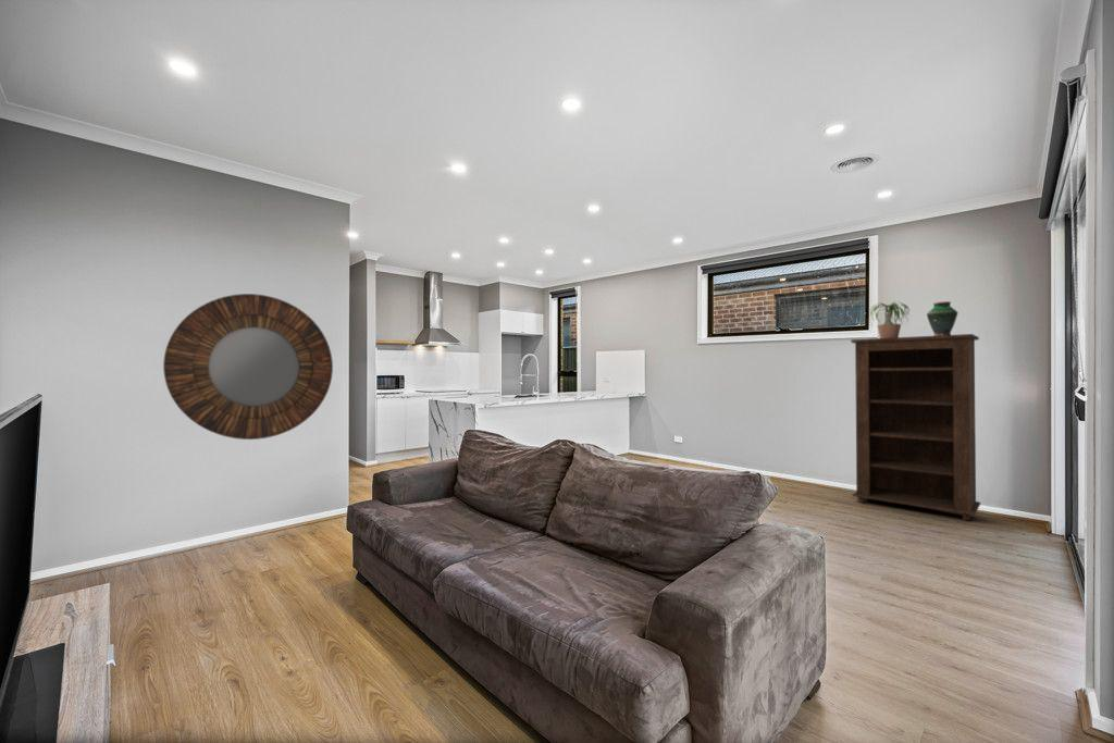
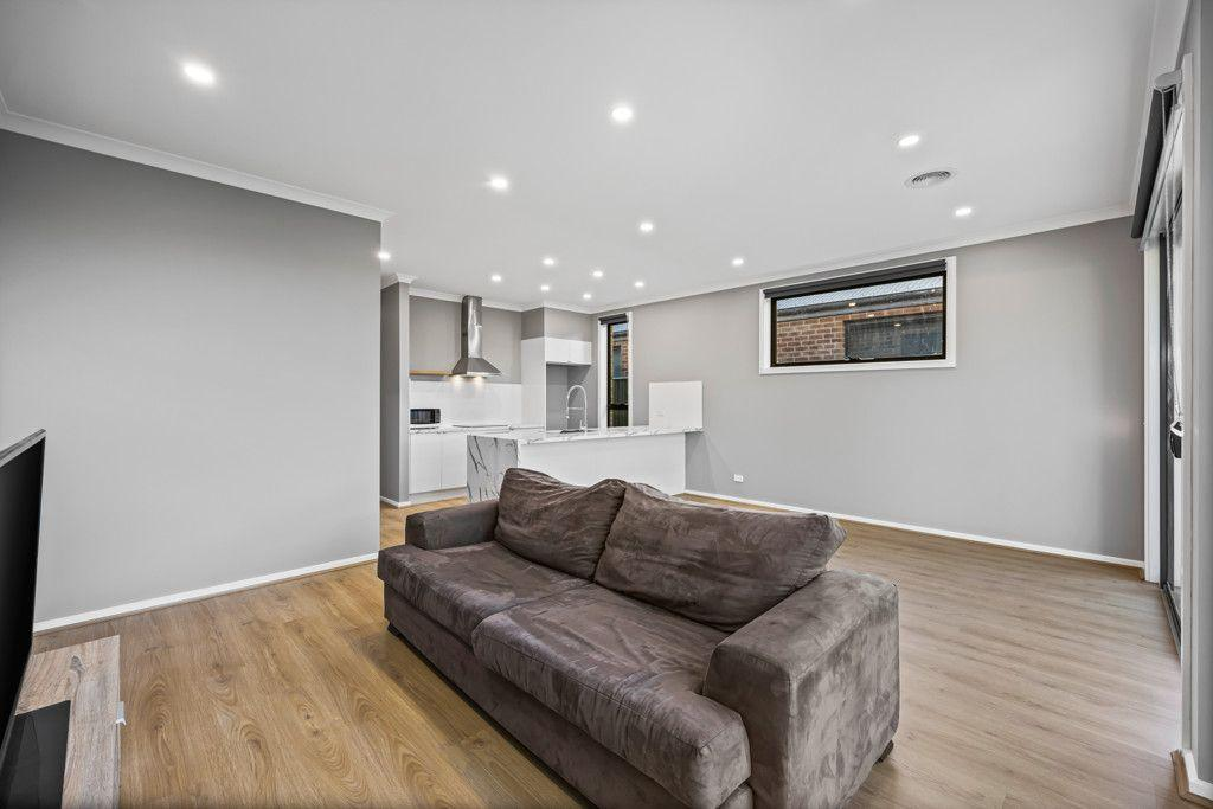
- ceramic vessel (942, 319)
- potted plant (894, 320)
- bookshelf (913, 422)
- home mirror (257, 367)
